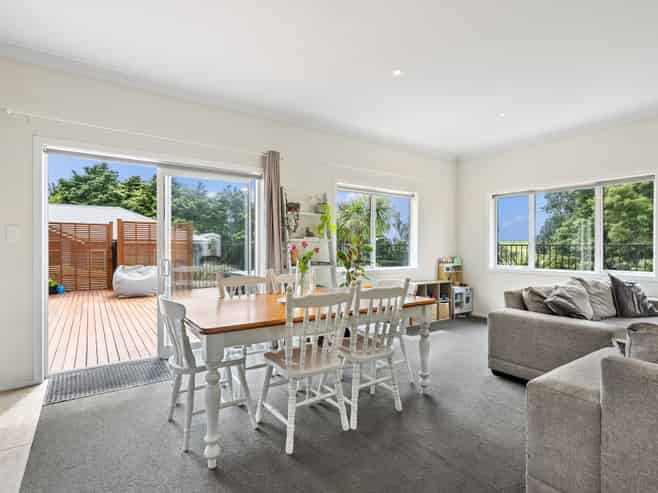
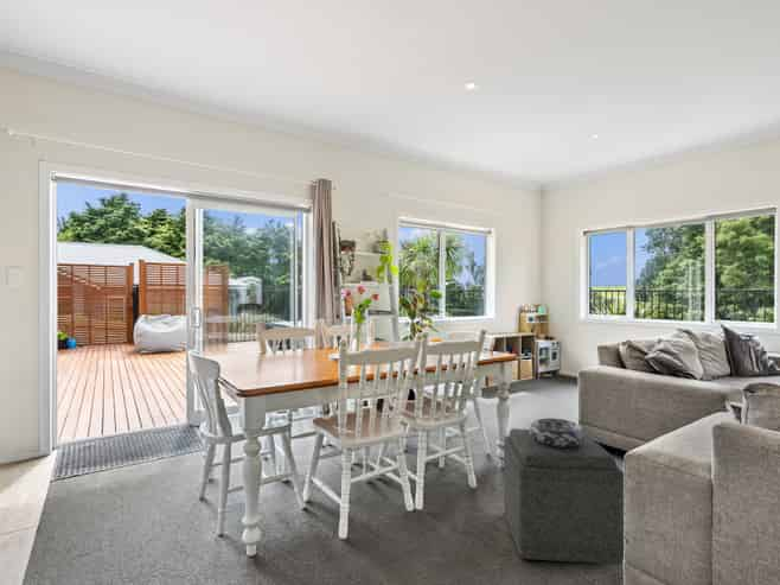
+ decorative bowl (556, 432)
+ ottoman (557, 488)
